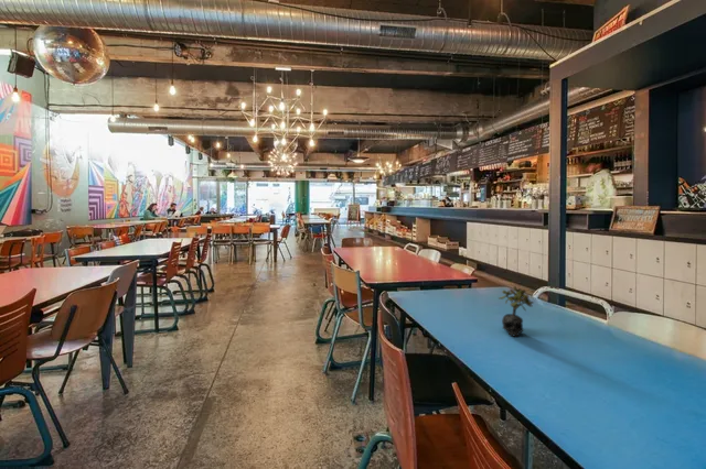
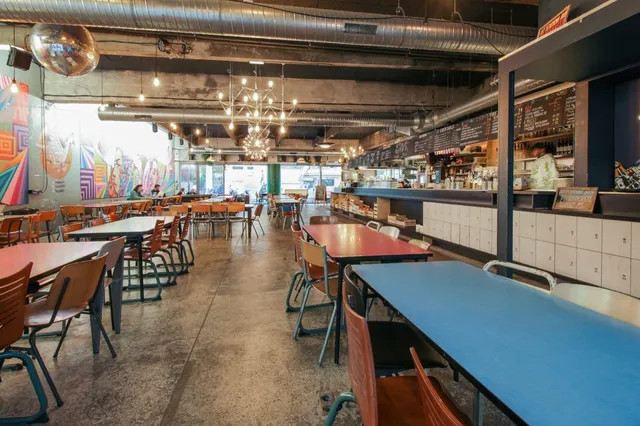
- succulent plant (513, 309)
